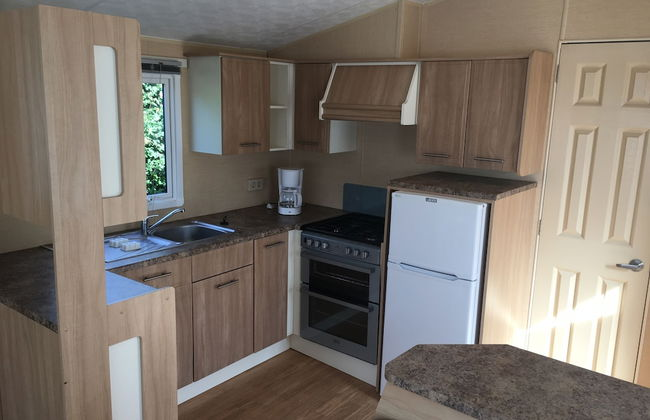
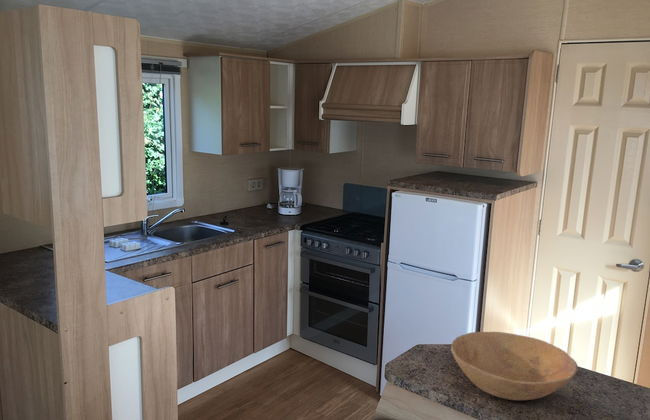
+ bowl (510, 371)
